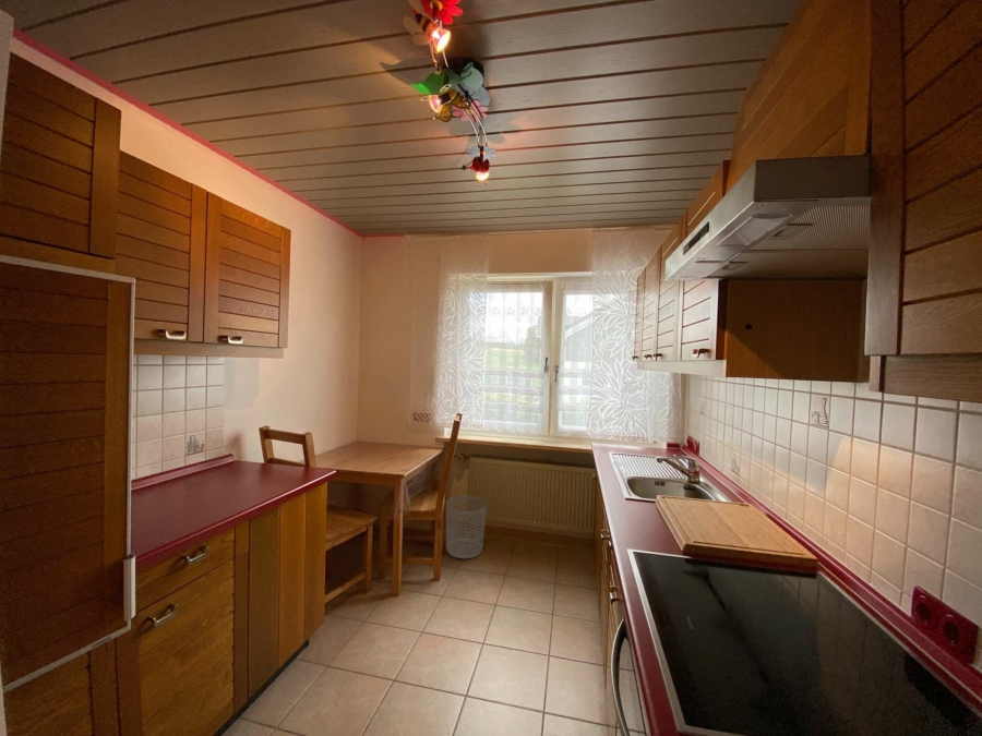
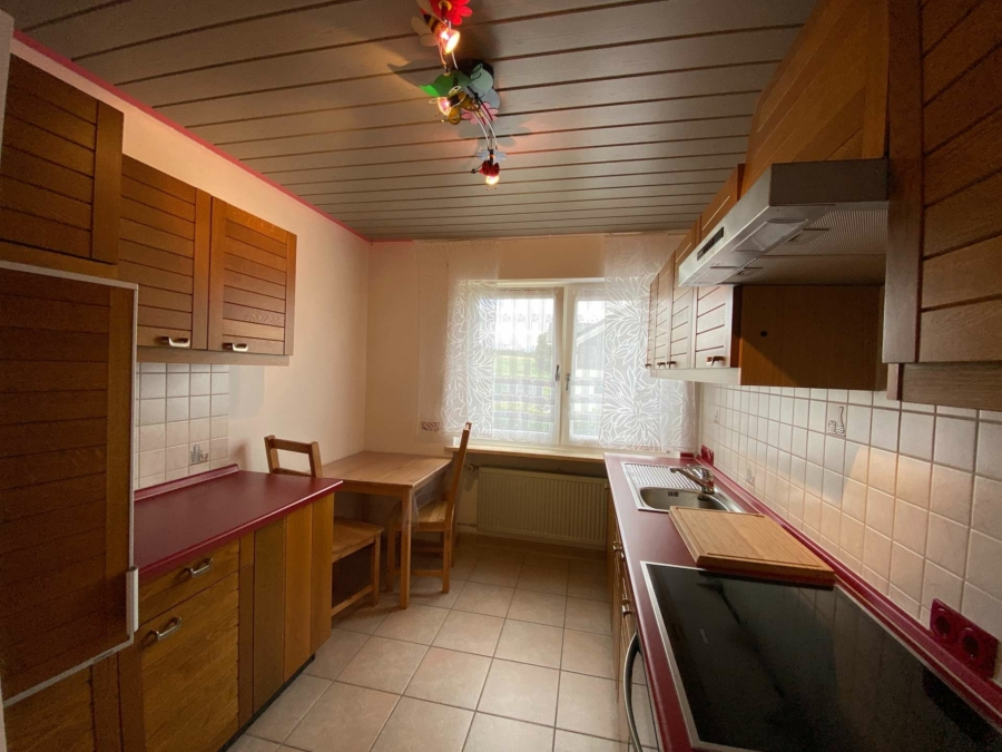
- waste bin (465, 527)
